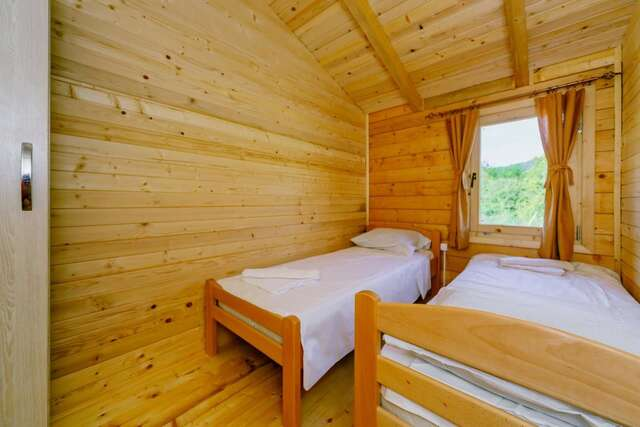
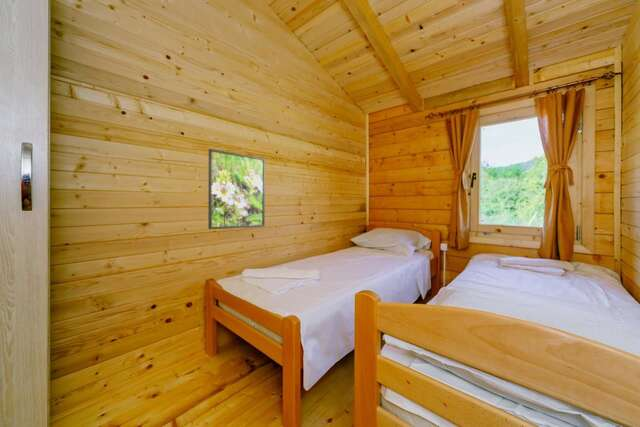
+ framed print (238, 191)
